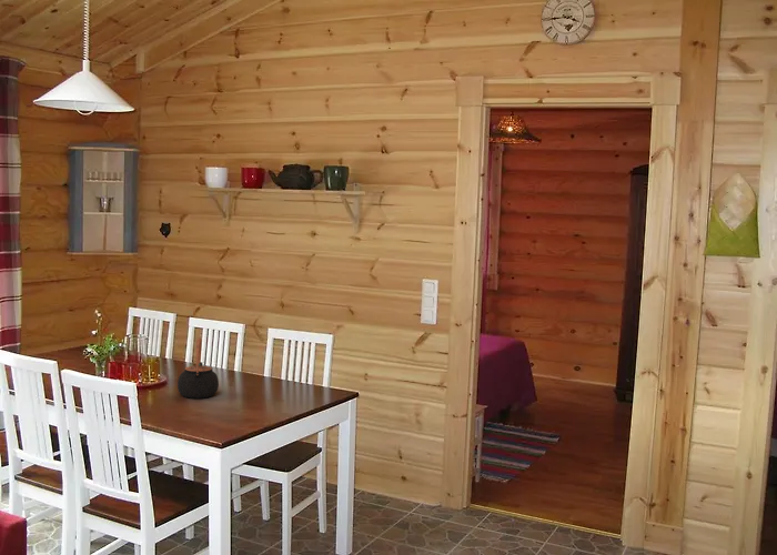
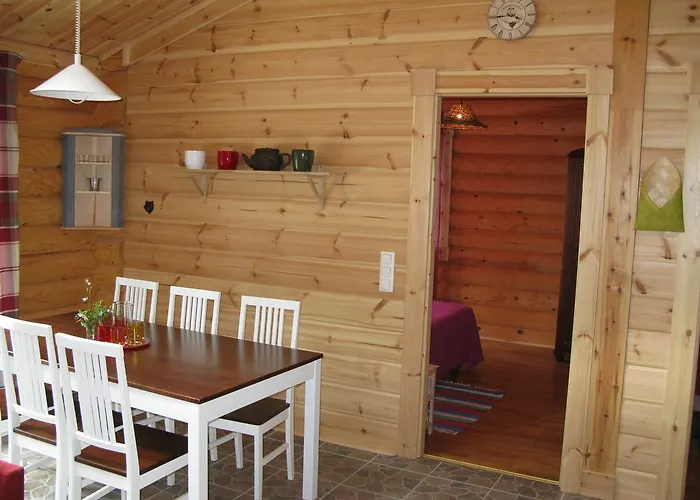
- teapot (199, 365)
